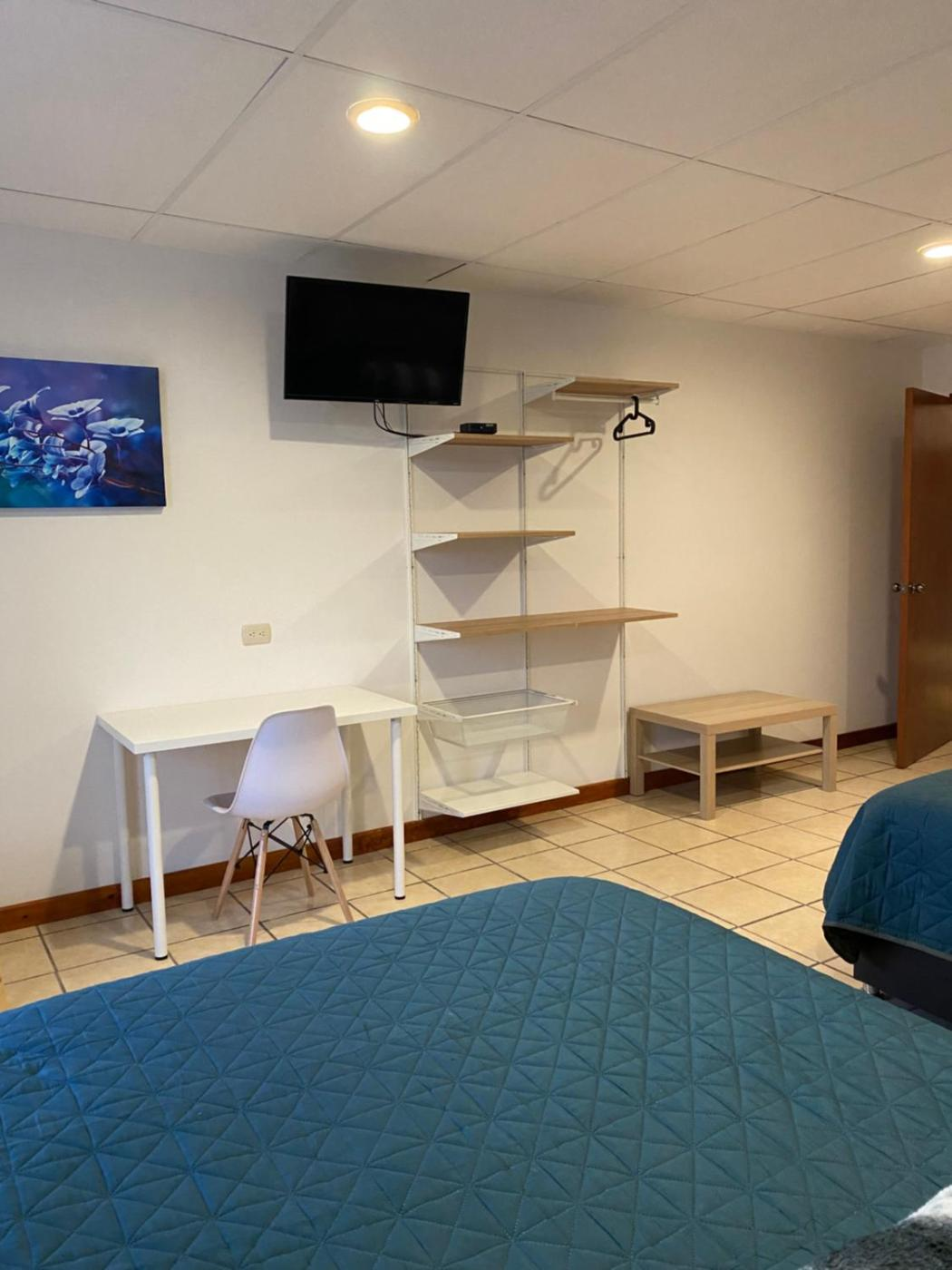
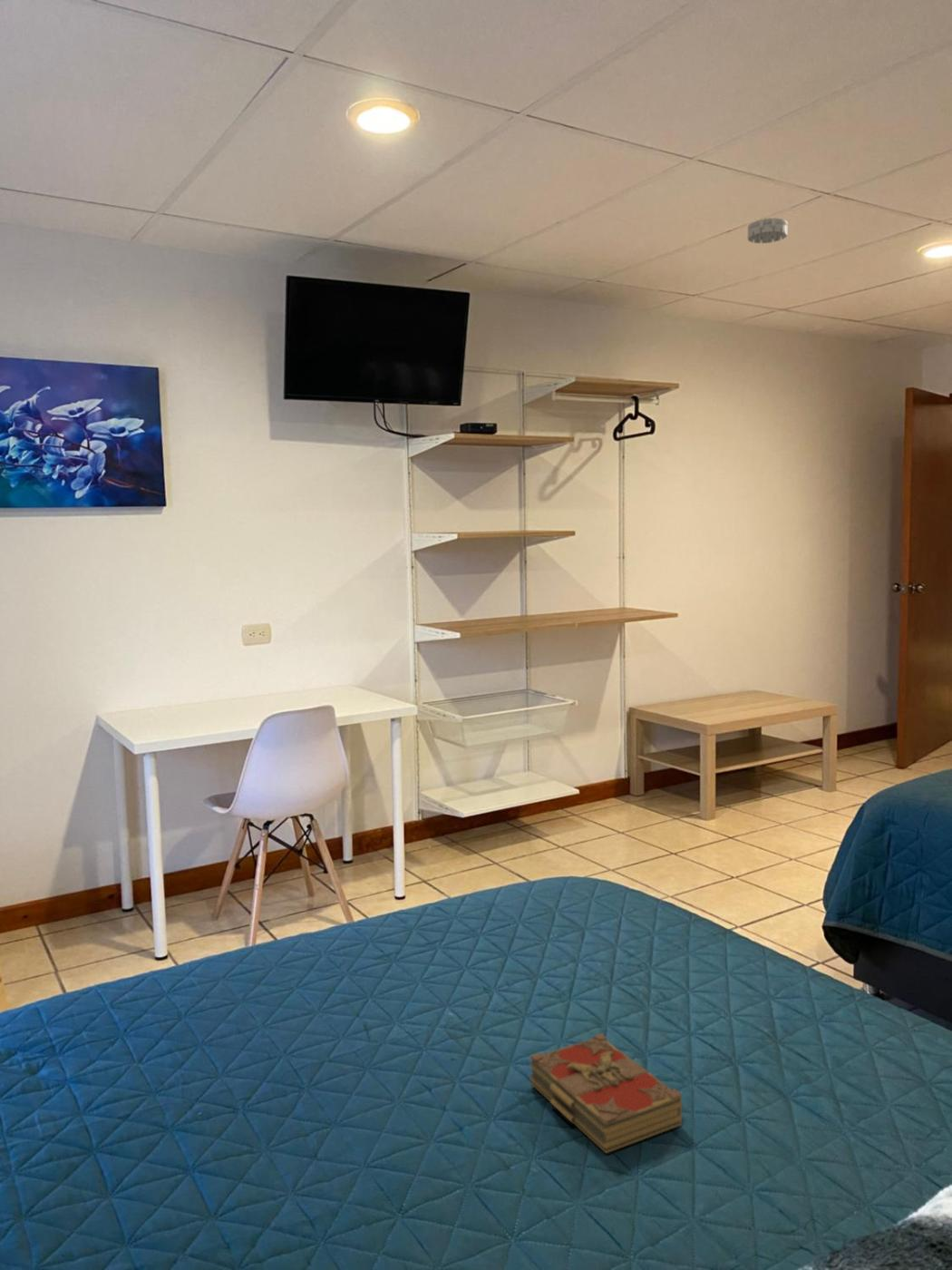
+ book (601, 1088)
+ smoke detector (767, 230)
